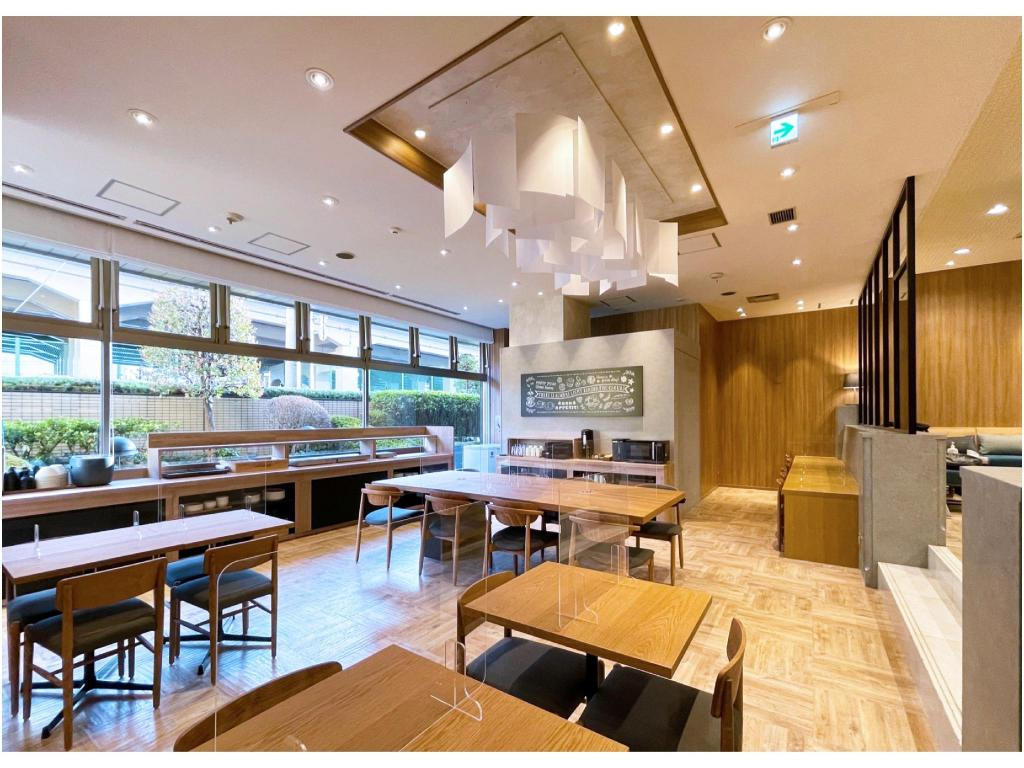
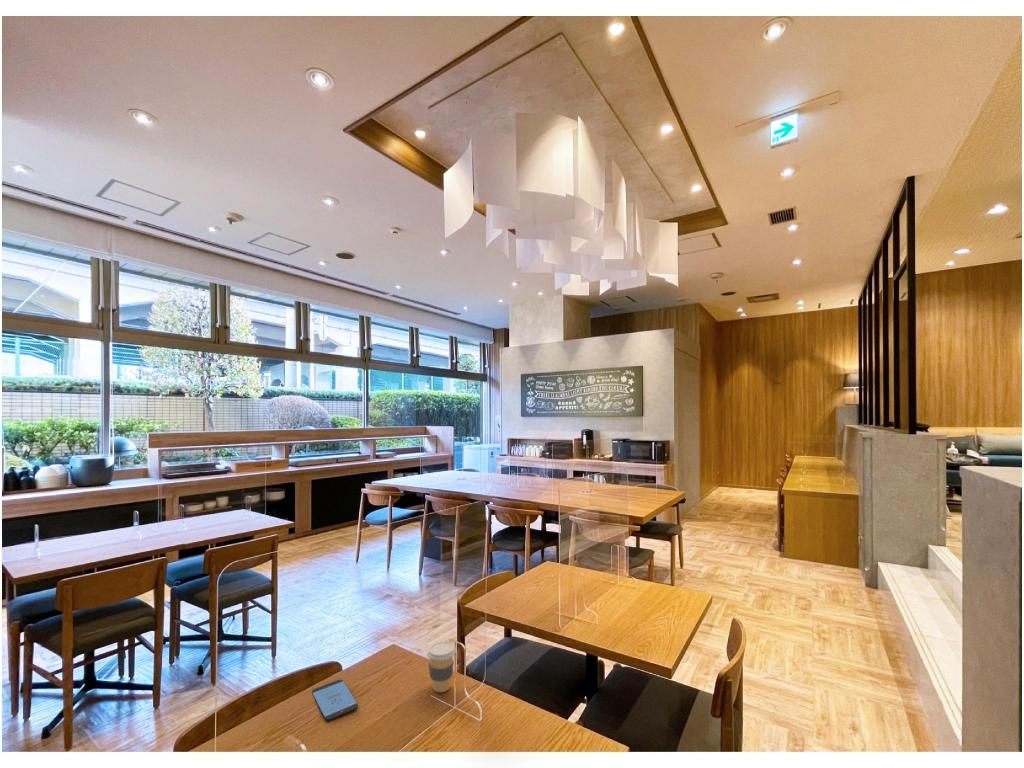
+ coffee cup (441, 667)
+ smartphone (334, 698)
